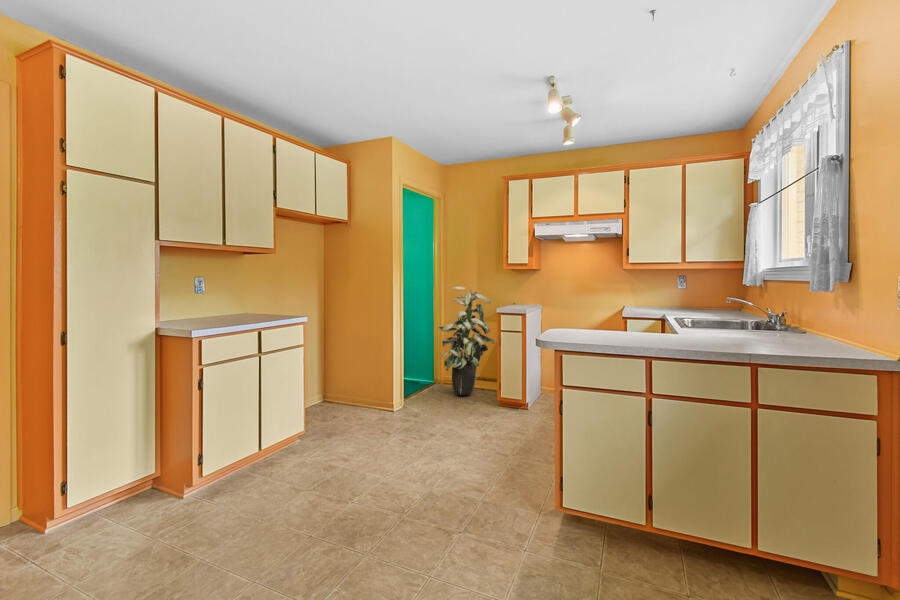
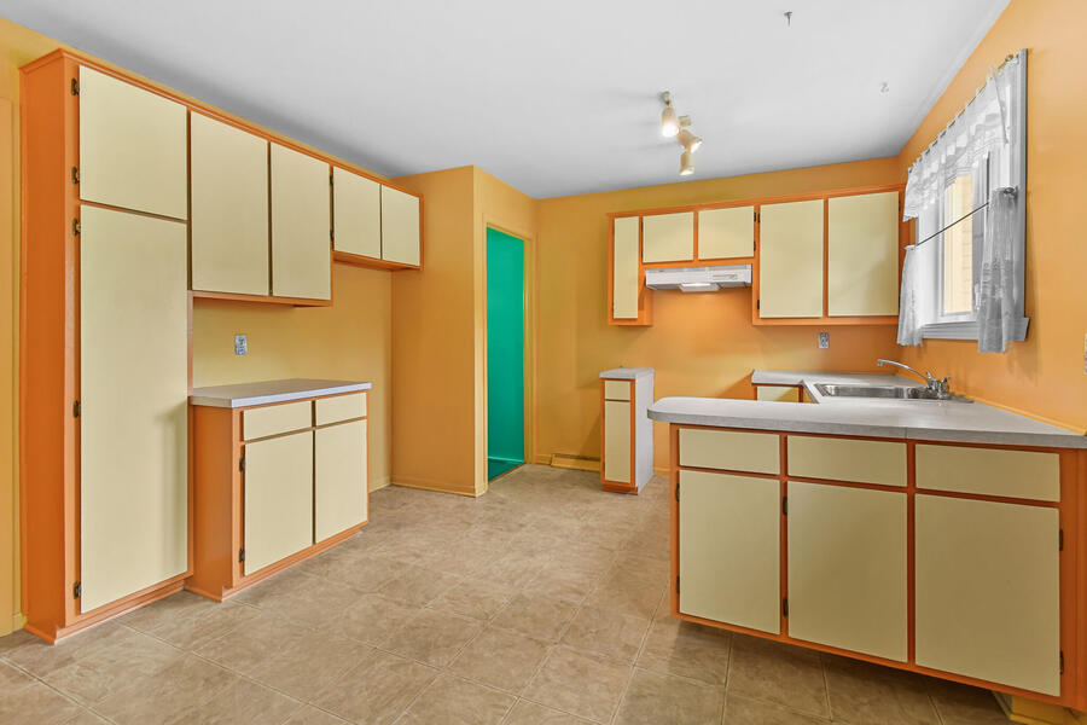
- indoor plant (464, 340)
